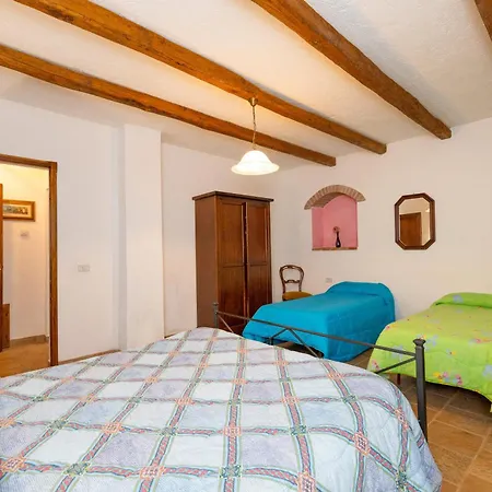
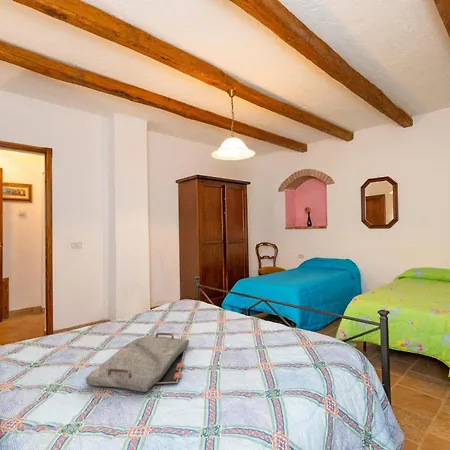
+ serving tray (151, 357)
